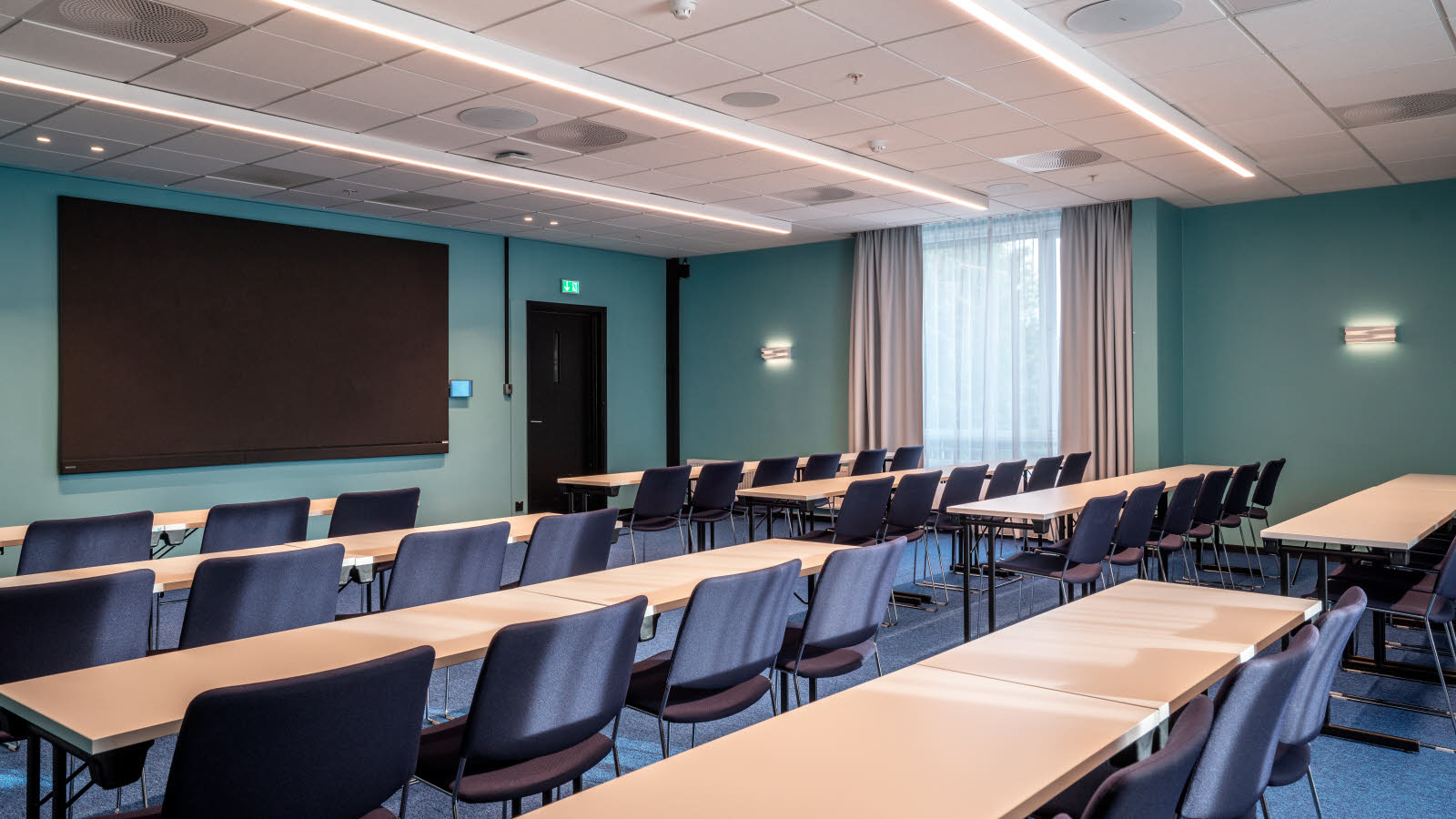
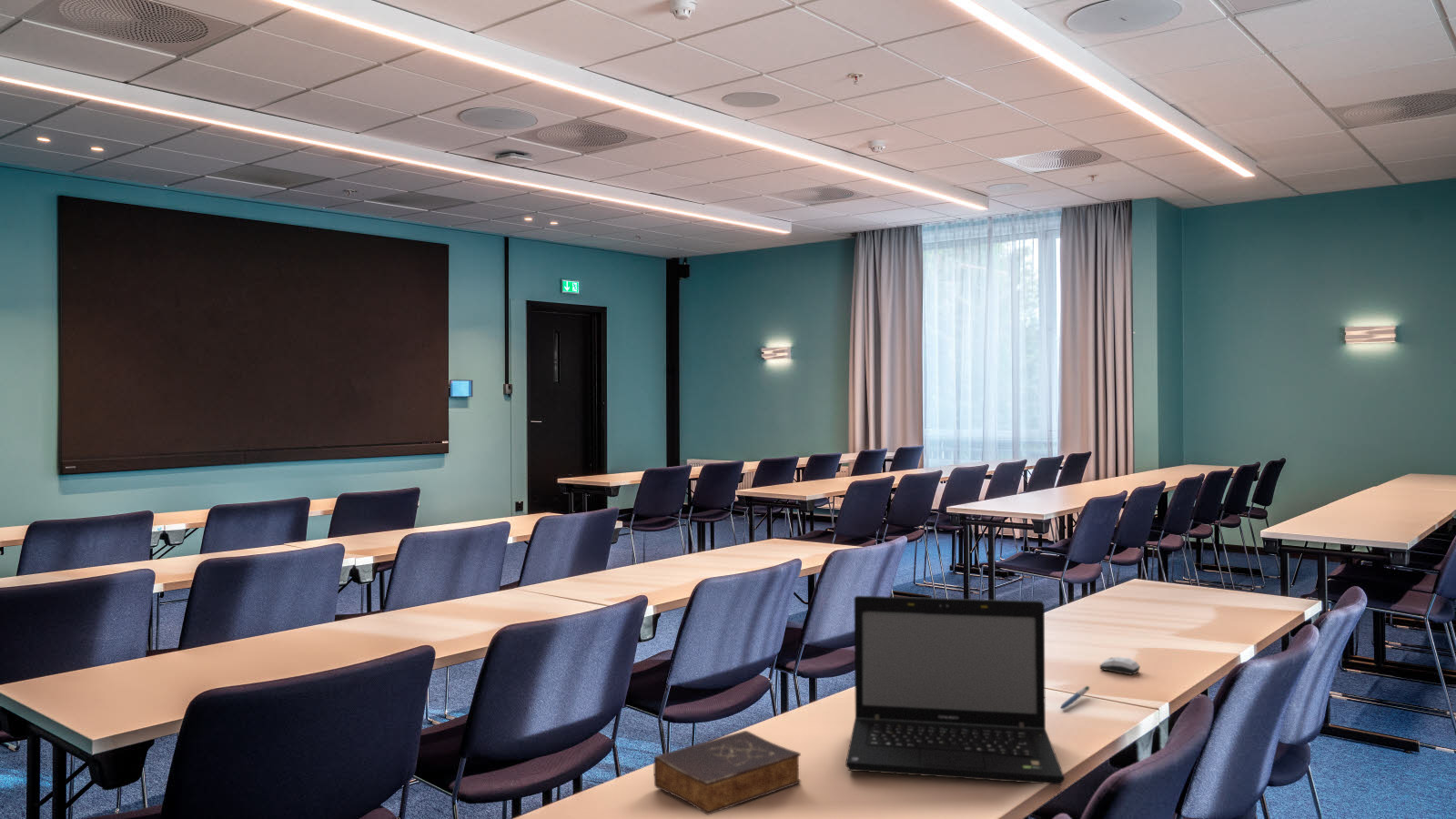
+ computer mouse (1119, 663)
+ laptop (949, 683)
+ pen (1074, 697)
+ book (727, 769)
